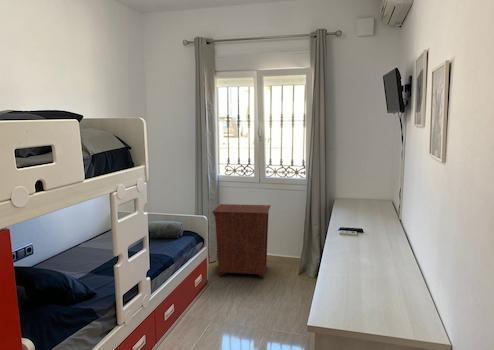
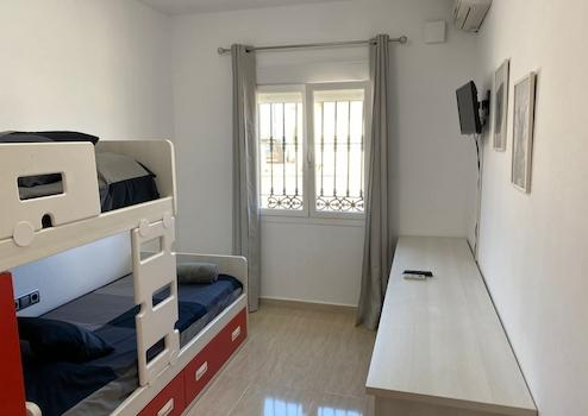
- nightstand (243, 240)
